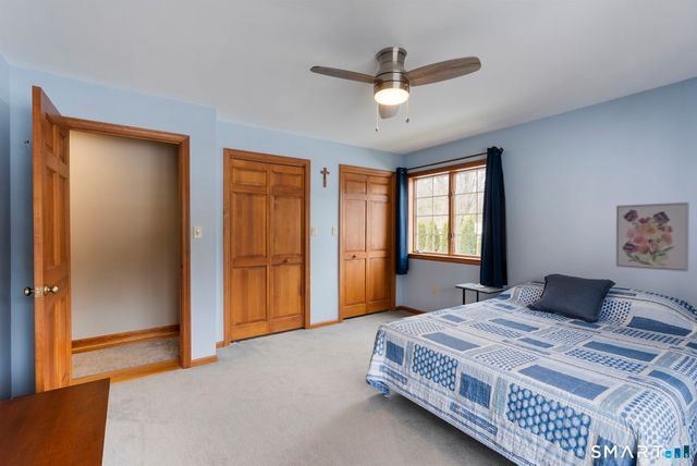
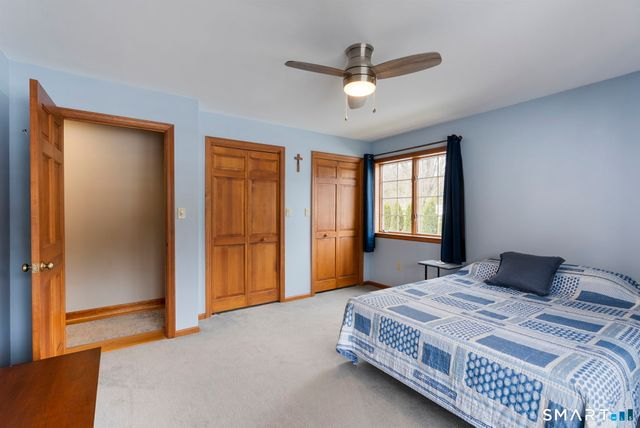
- wall art (650, 236)
